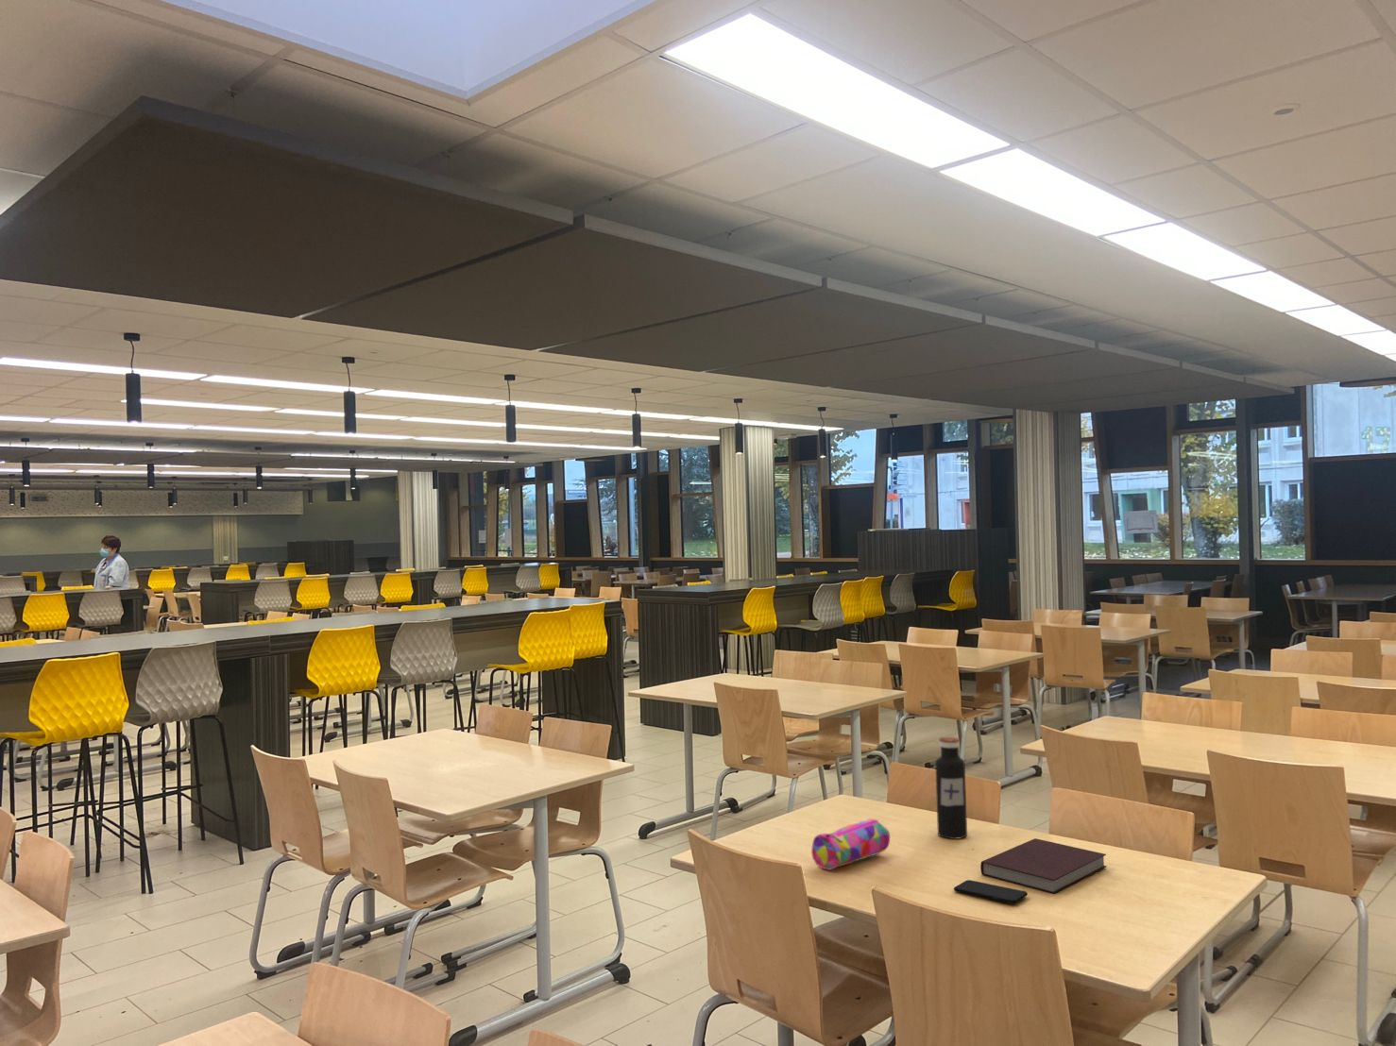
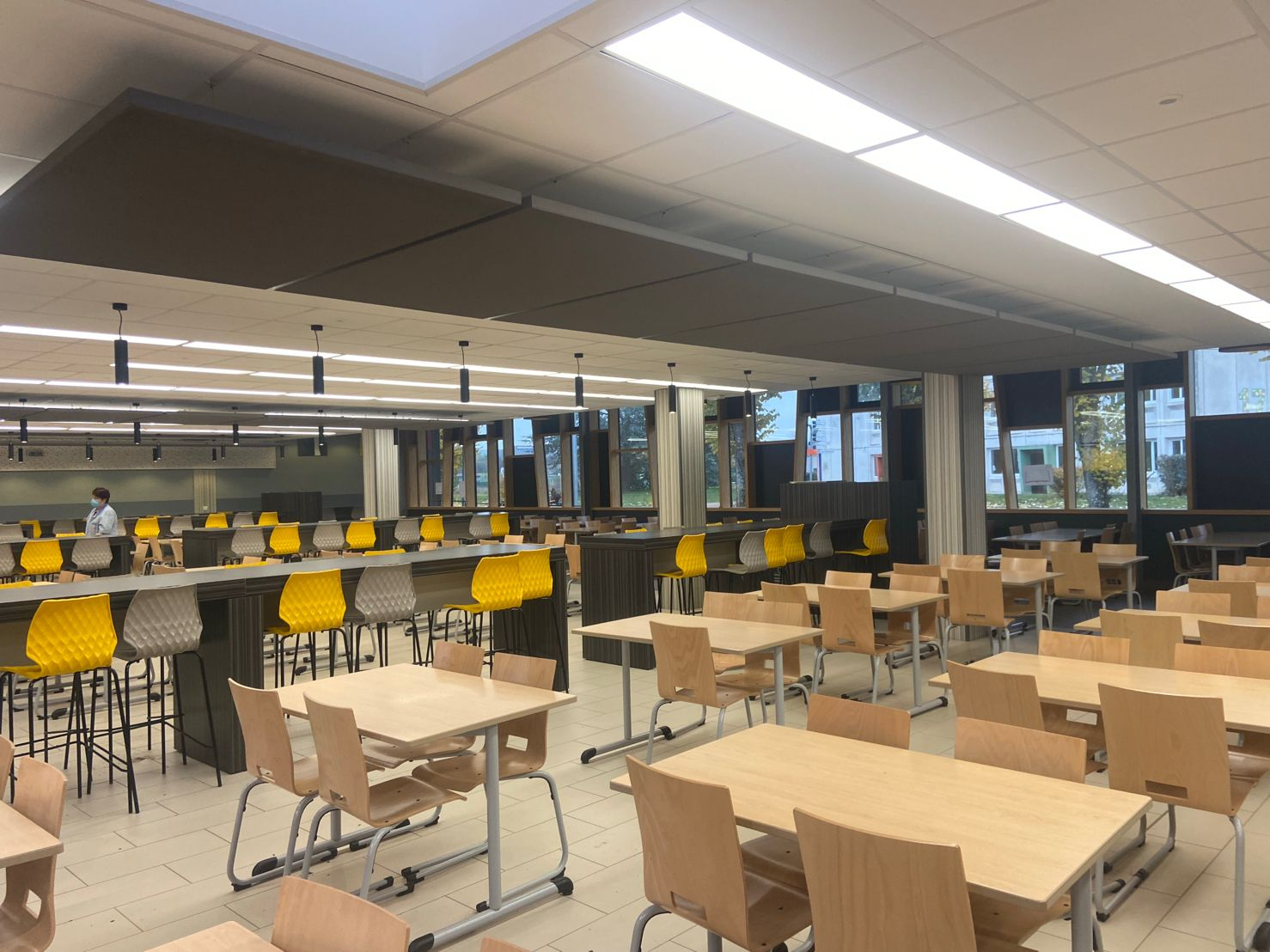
- smartphone (990, 891)
- water bottle (950, 787)
- pencil case (850, 843)
- notebook (1043, 864)
